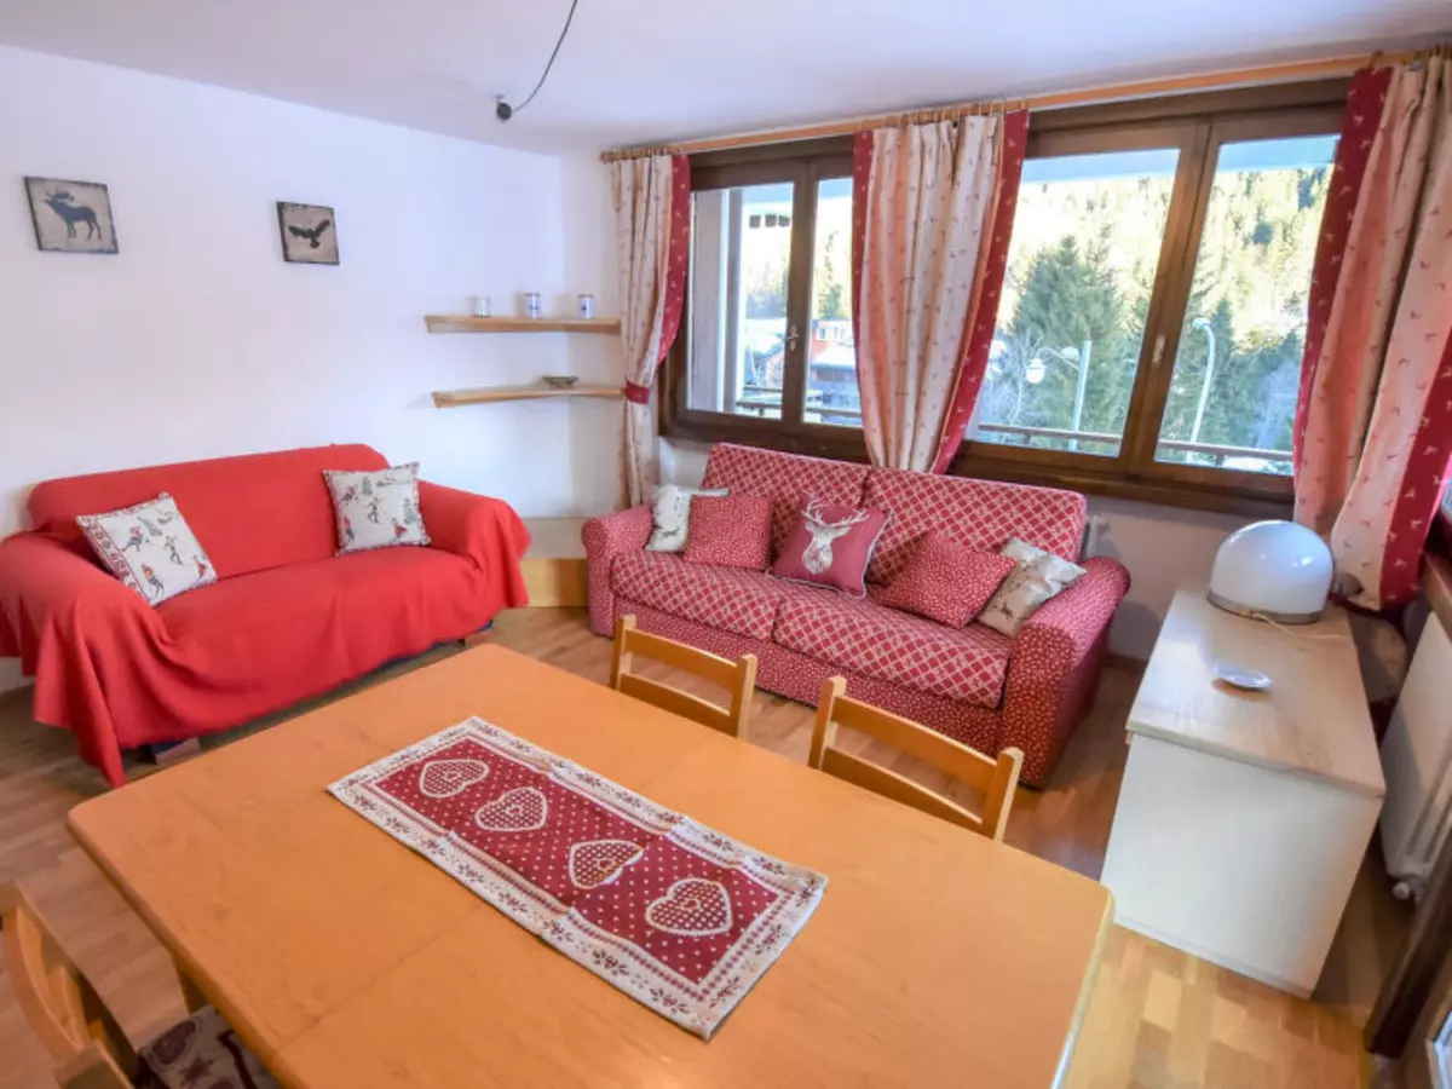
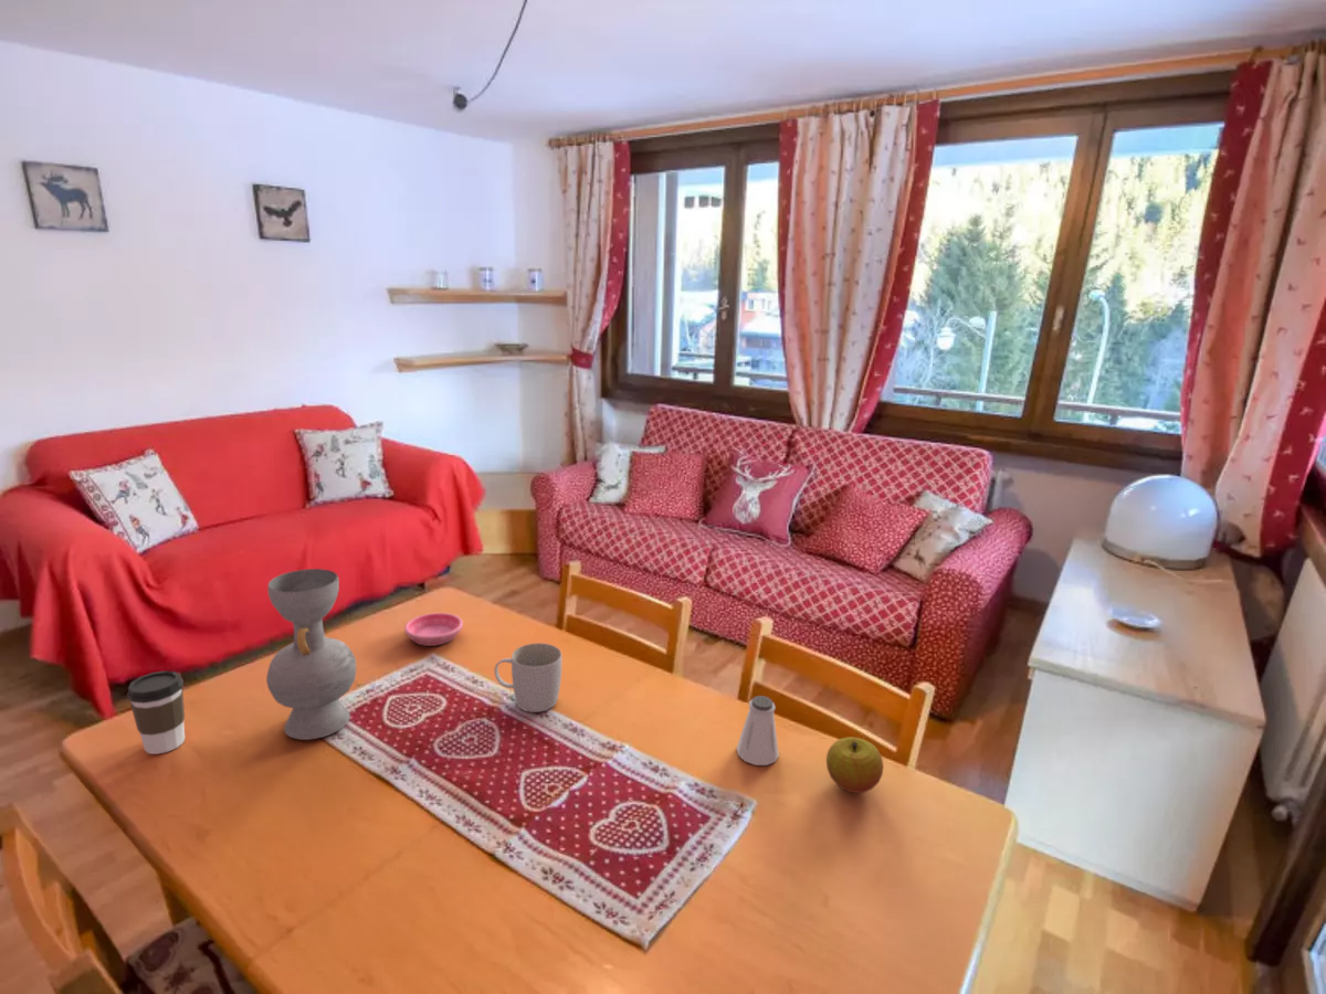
+ mug (527, 676)
+ saltshaker (759, 727)
+ decorative vase (311, 654)
+ coffee cup (159, 712)
+ apple (854, 764)
+ saucer (434, 630)
